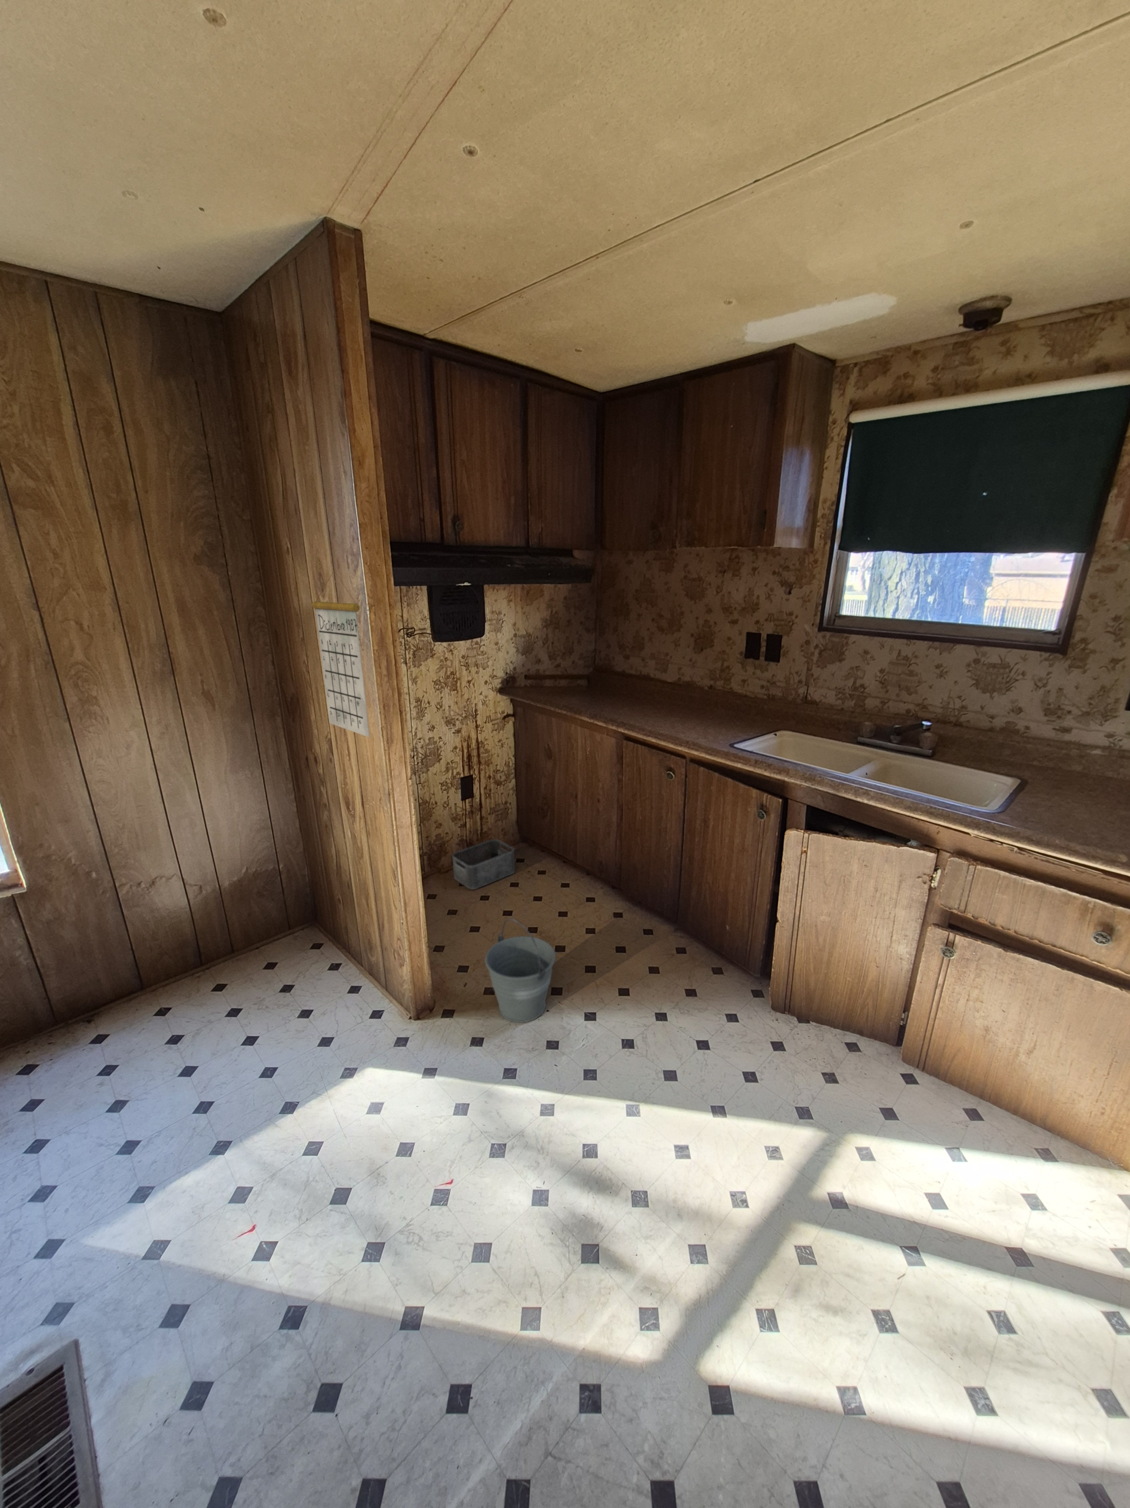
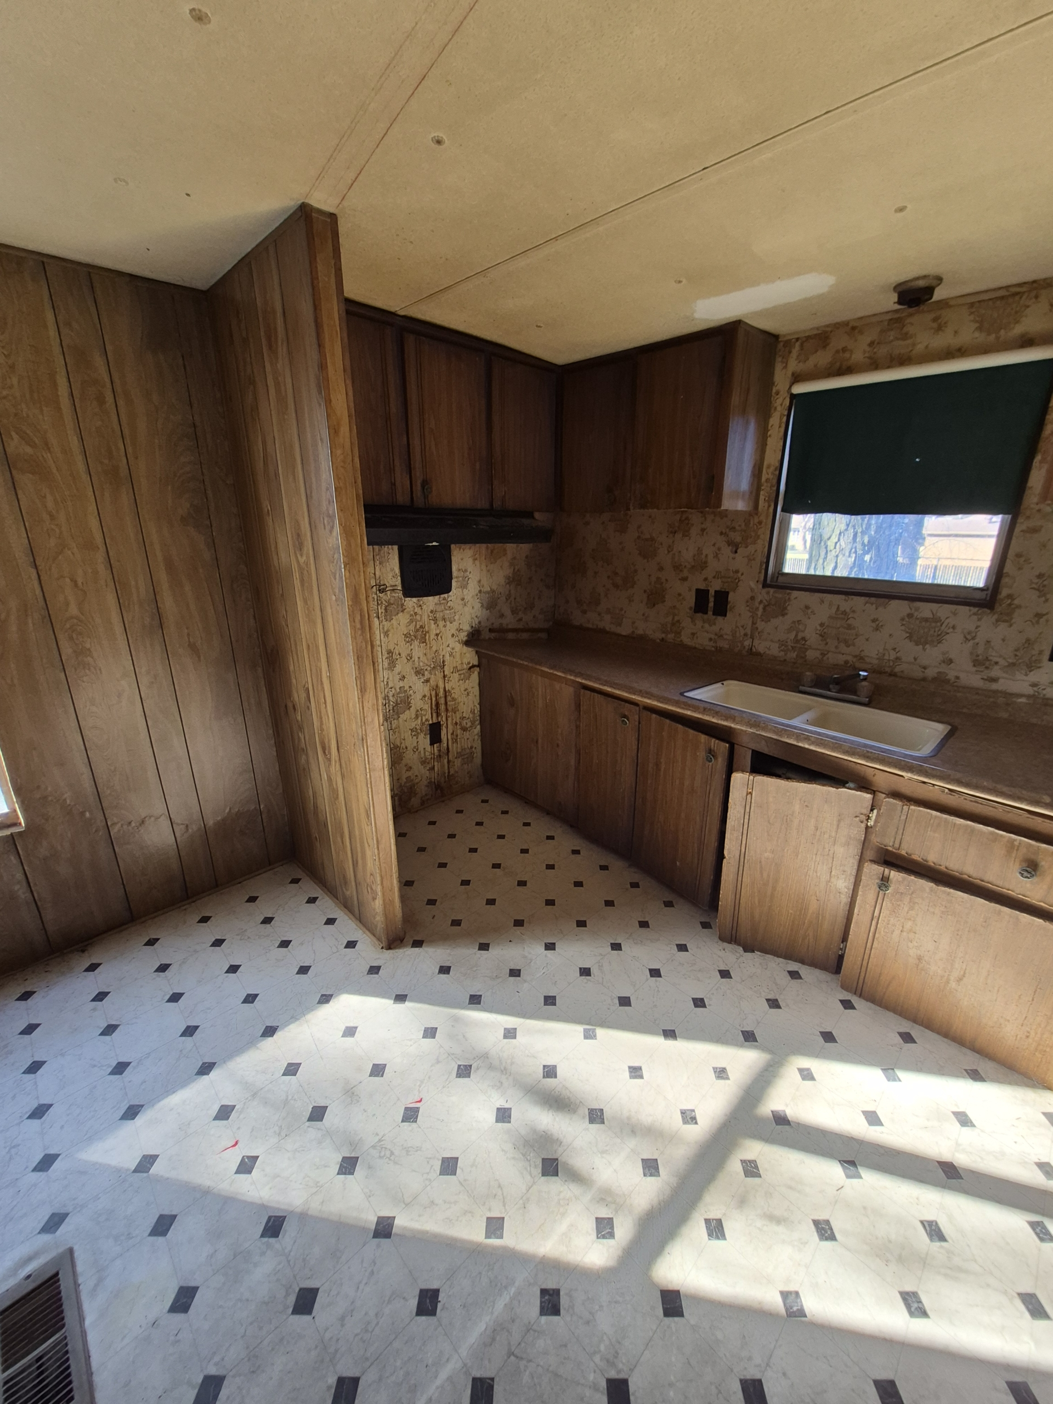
- calendar (341, 653)
- storage bin (484, 863)
- bucket (520, 965)
